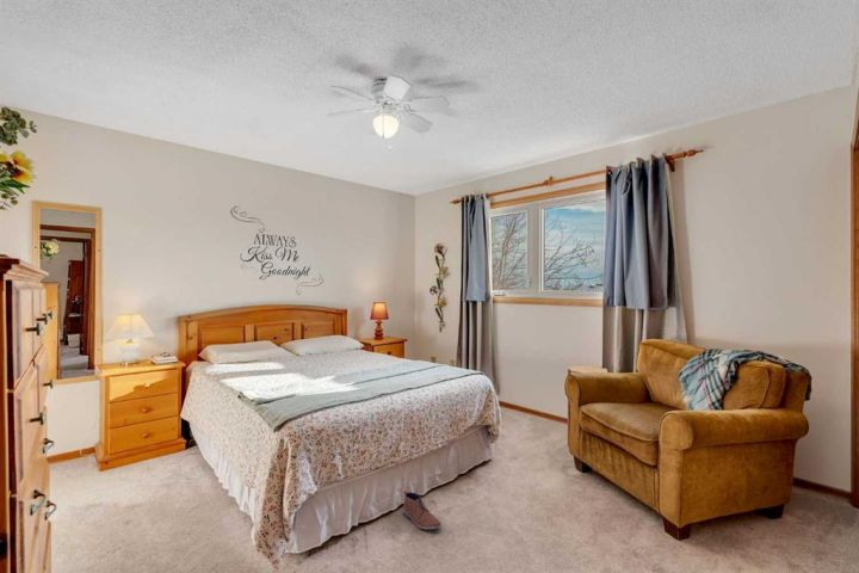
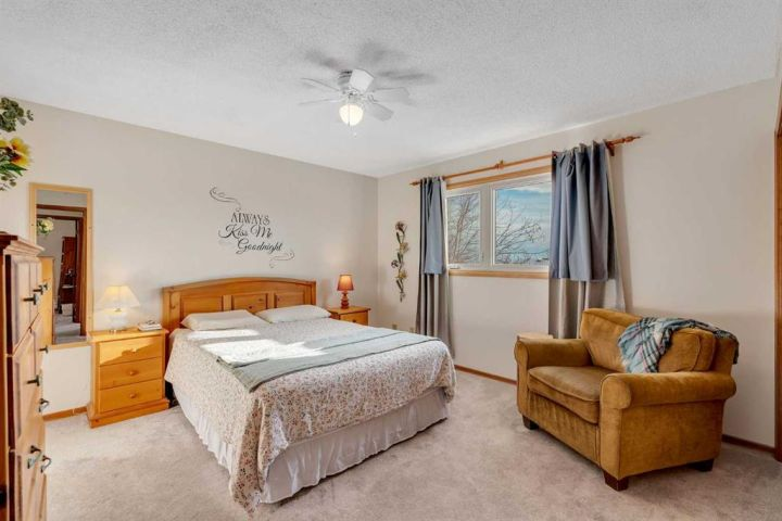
- shoe (420, 510)
